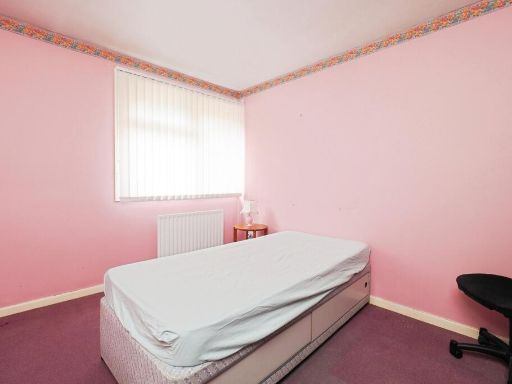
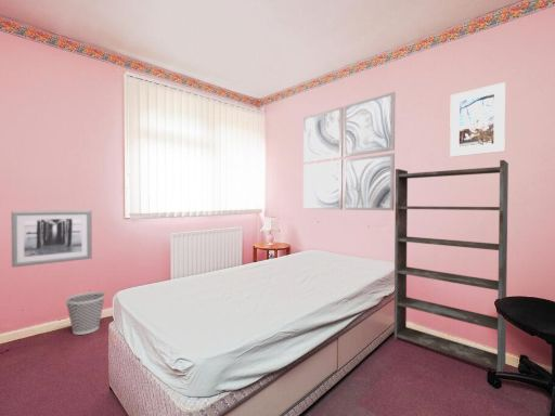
+ wall art (344, 159)
+ wastebasket (86, 313)
+ wall art (54, 236)
+ bookshelf (446, 245)
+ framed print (476, 121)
